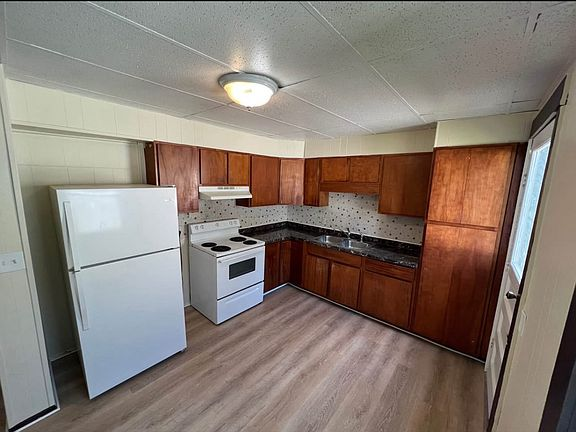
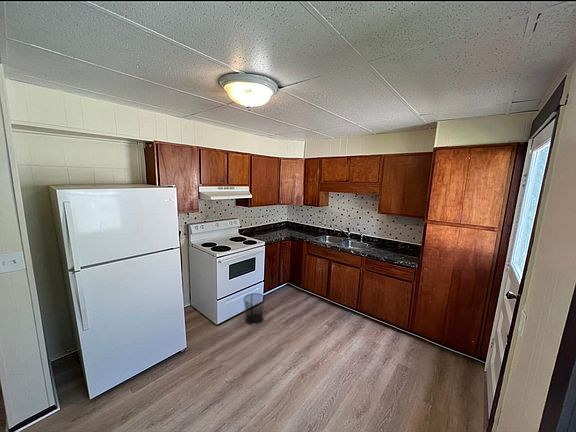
+ waste bin (254, 308)
